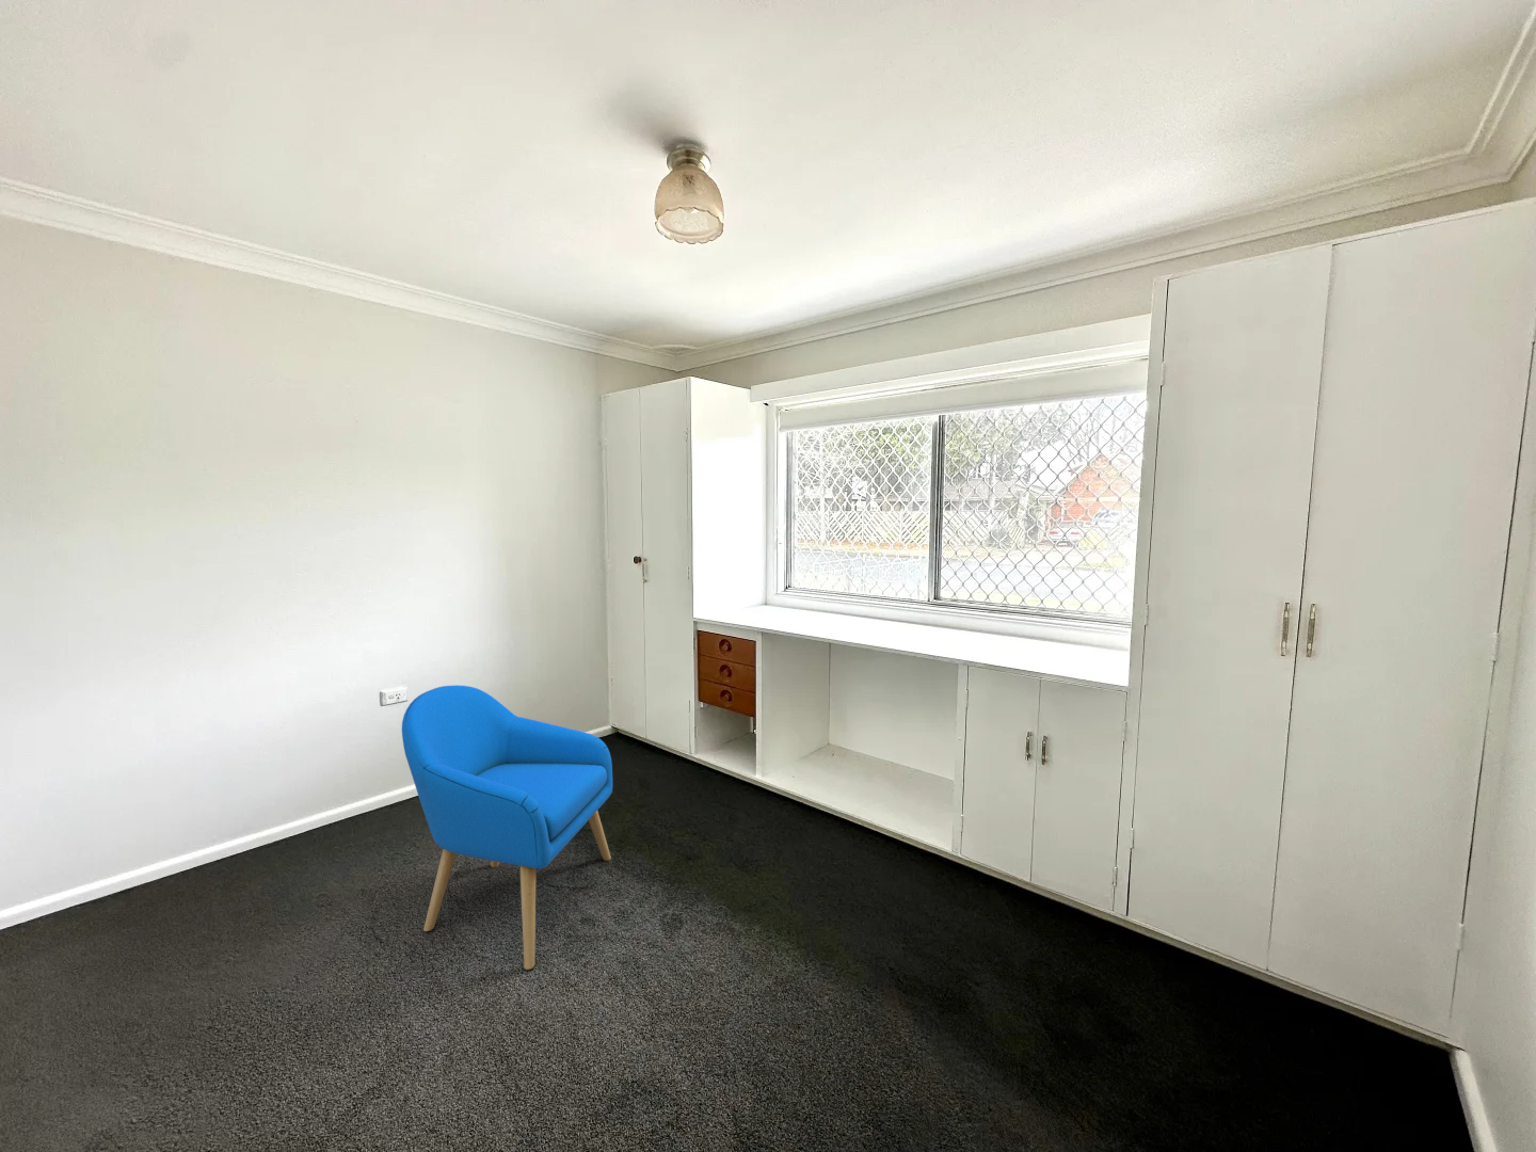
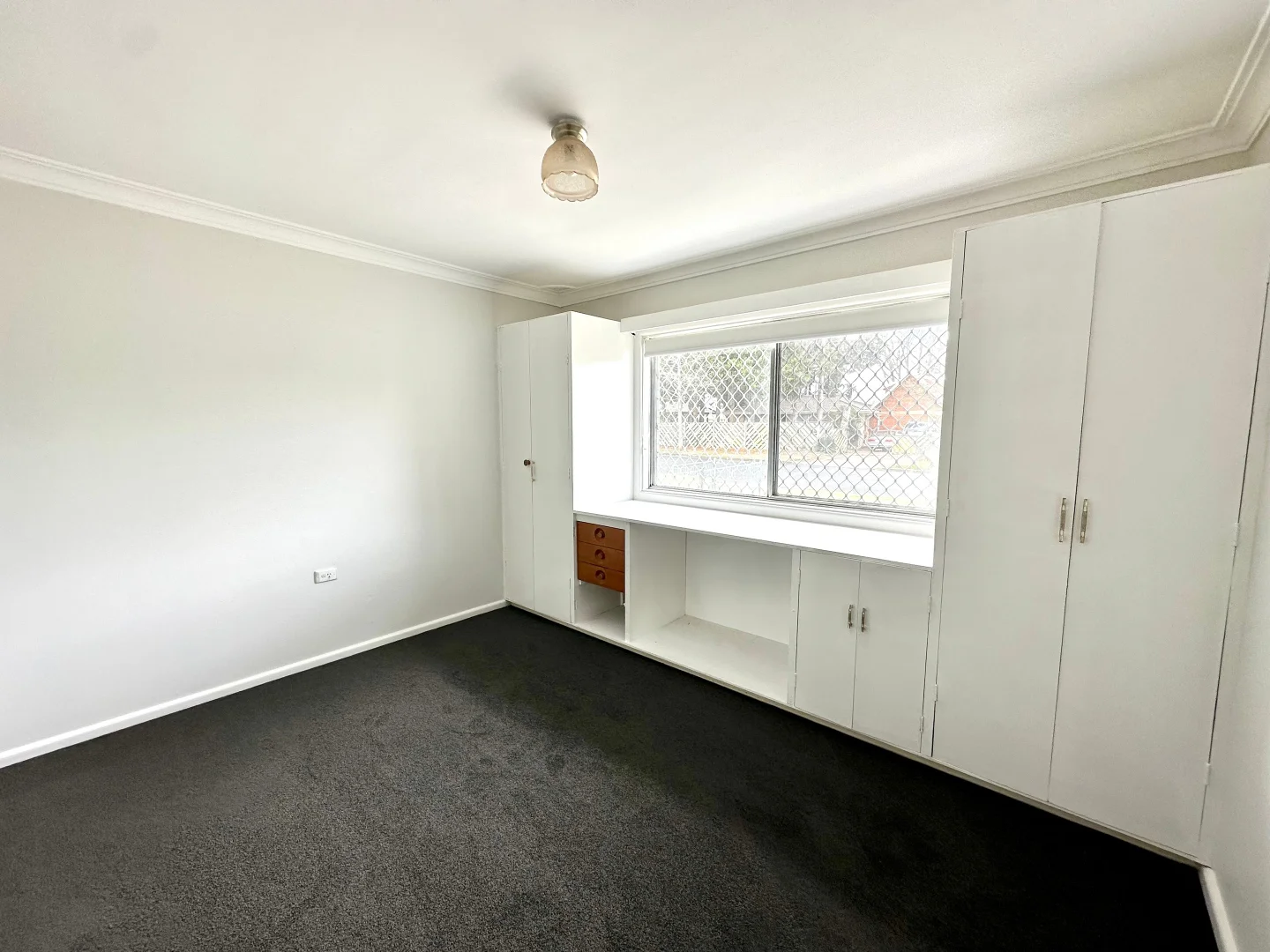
- armchair (506, 796)
